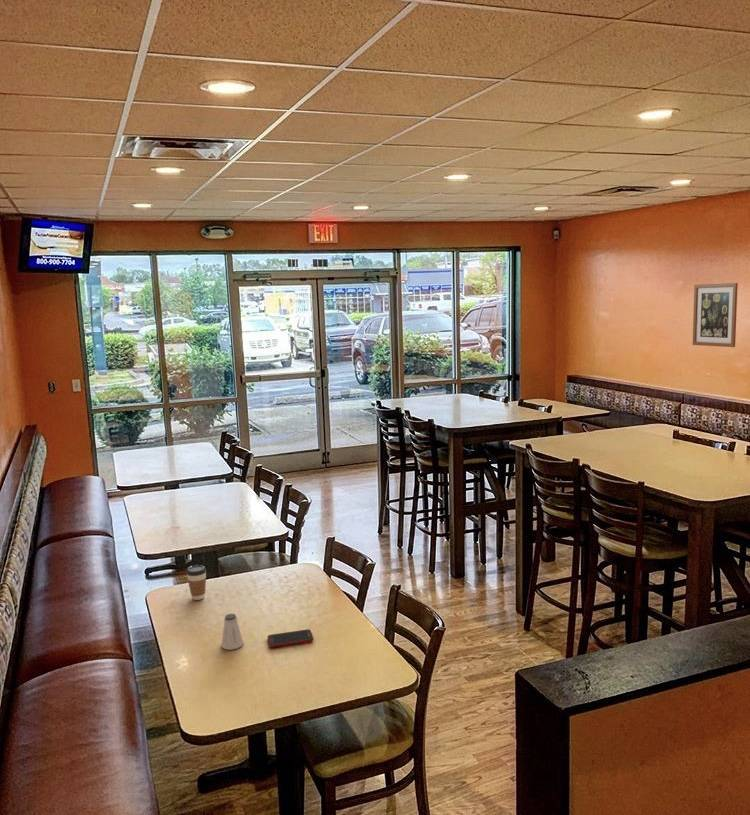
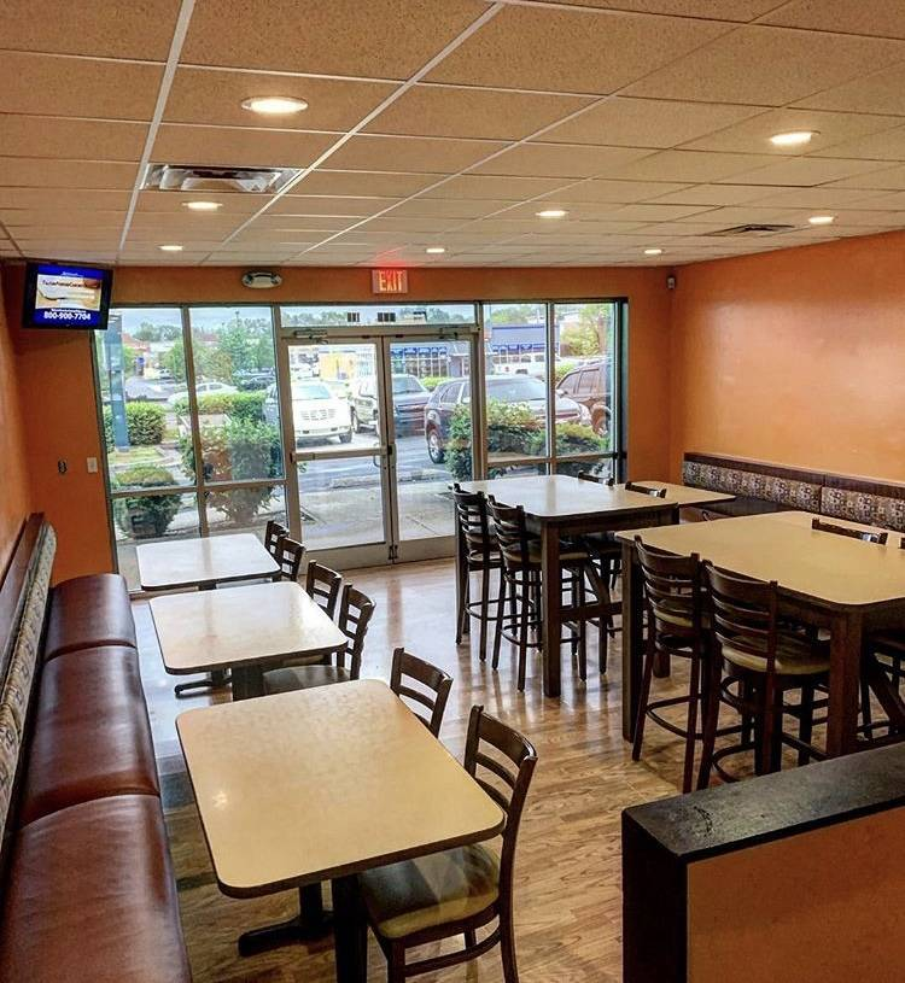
- wall art (714, 315)
- saltshaker (231, 630)
- coffee cup (197, 582)
- cell phone (290, 638)
